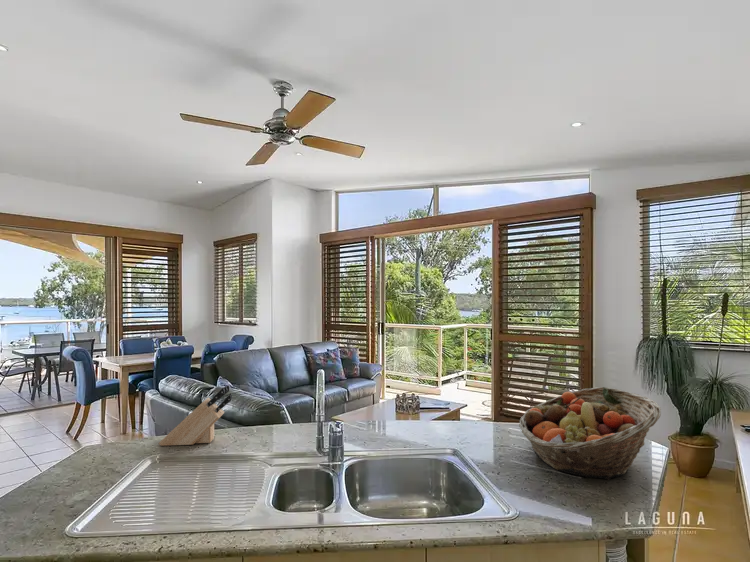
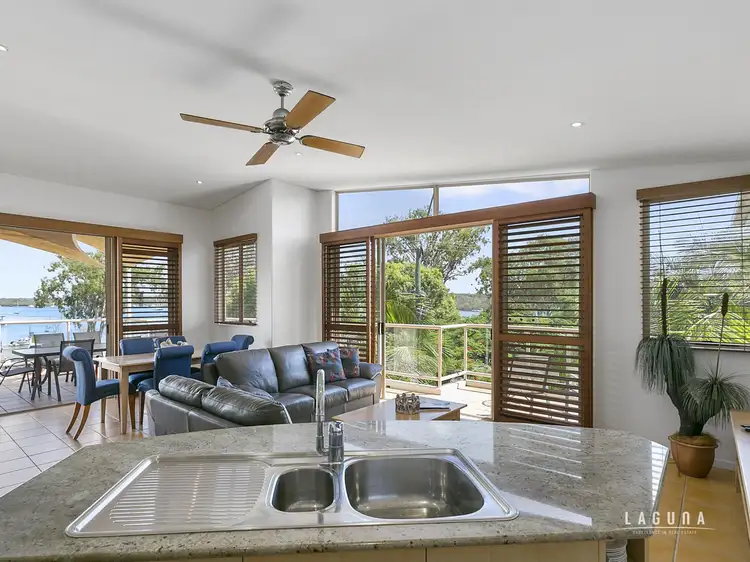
- knife block (197, 413)
- fruit basket (584, 426)
